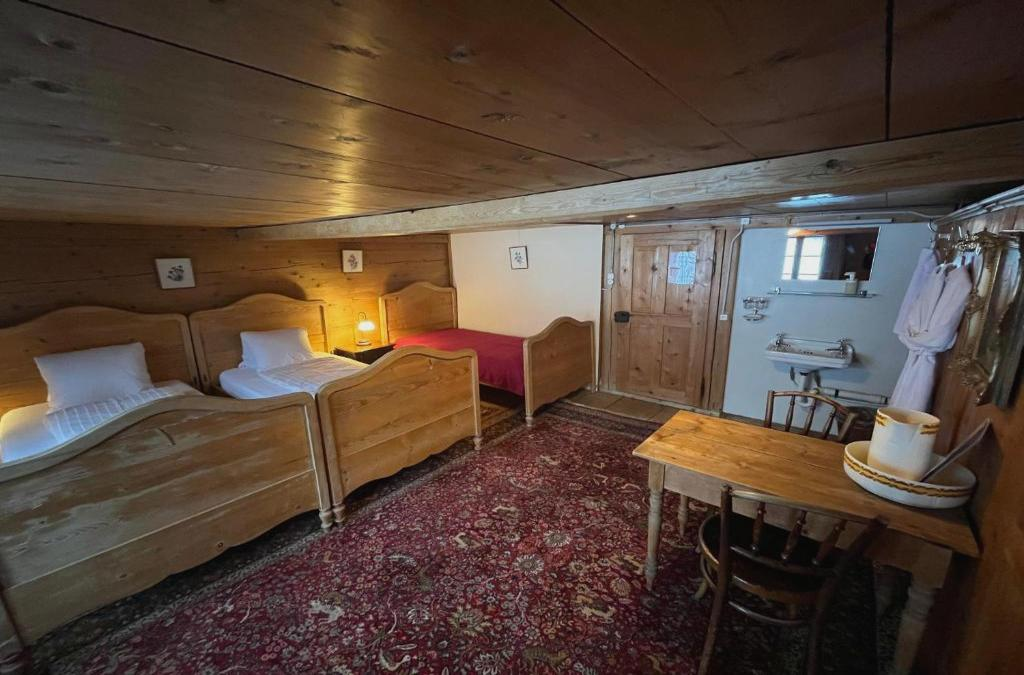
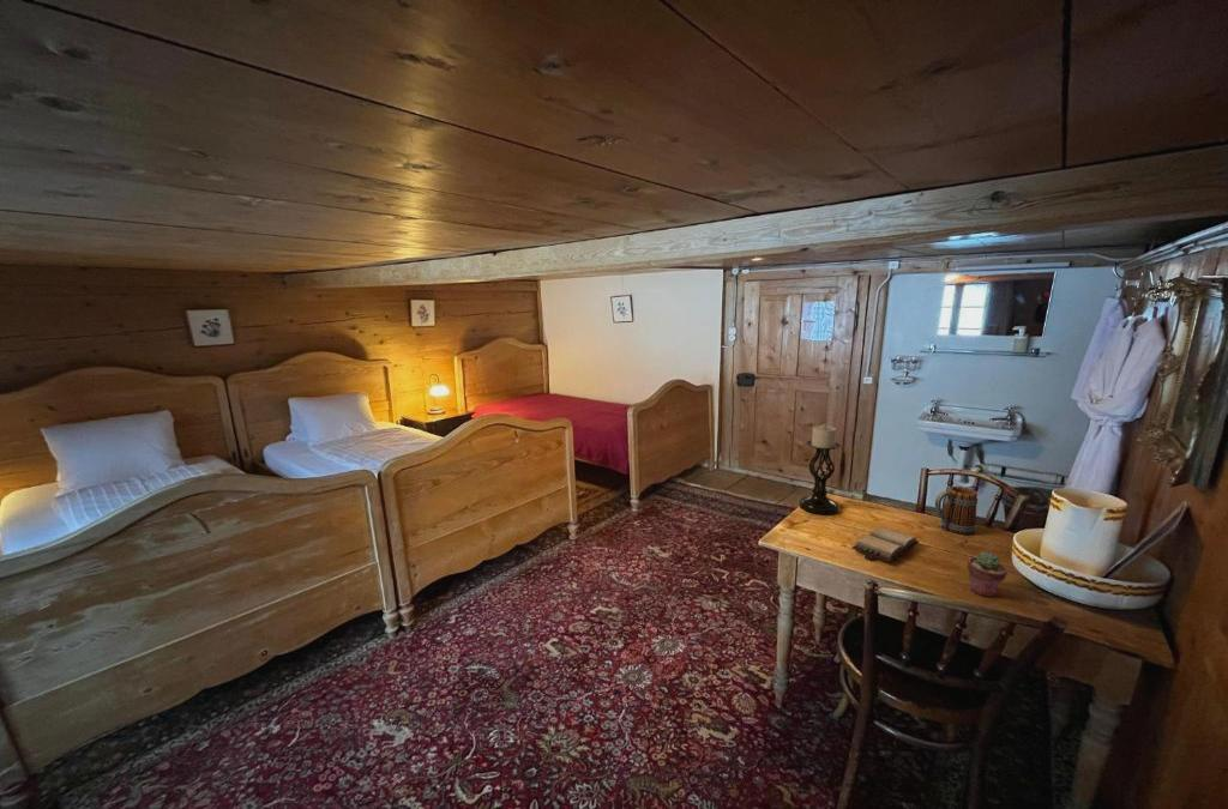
+ hardback book (885, 542)
+ mug (953, 509)
+ potted succulent (986, 572)
+ candle holder (820, 466)
